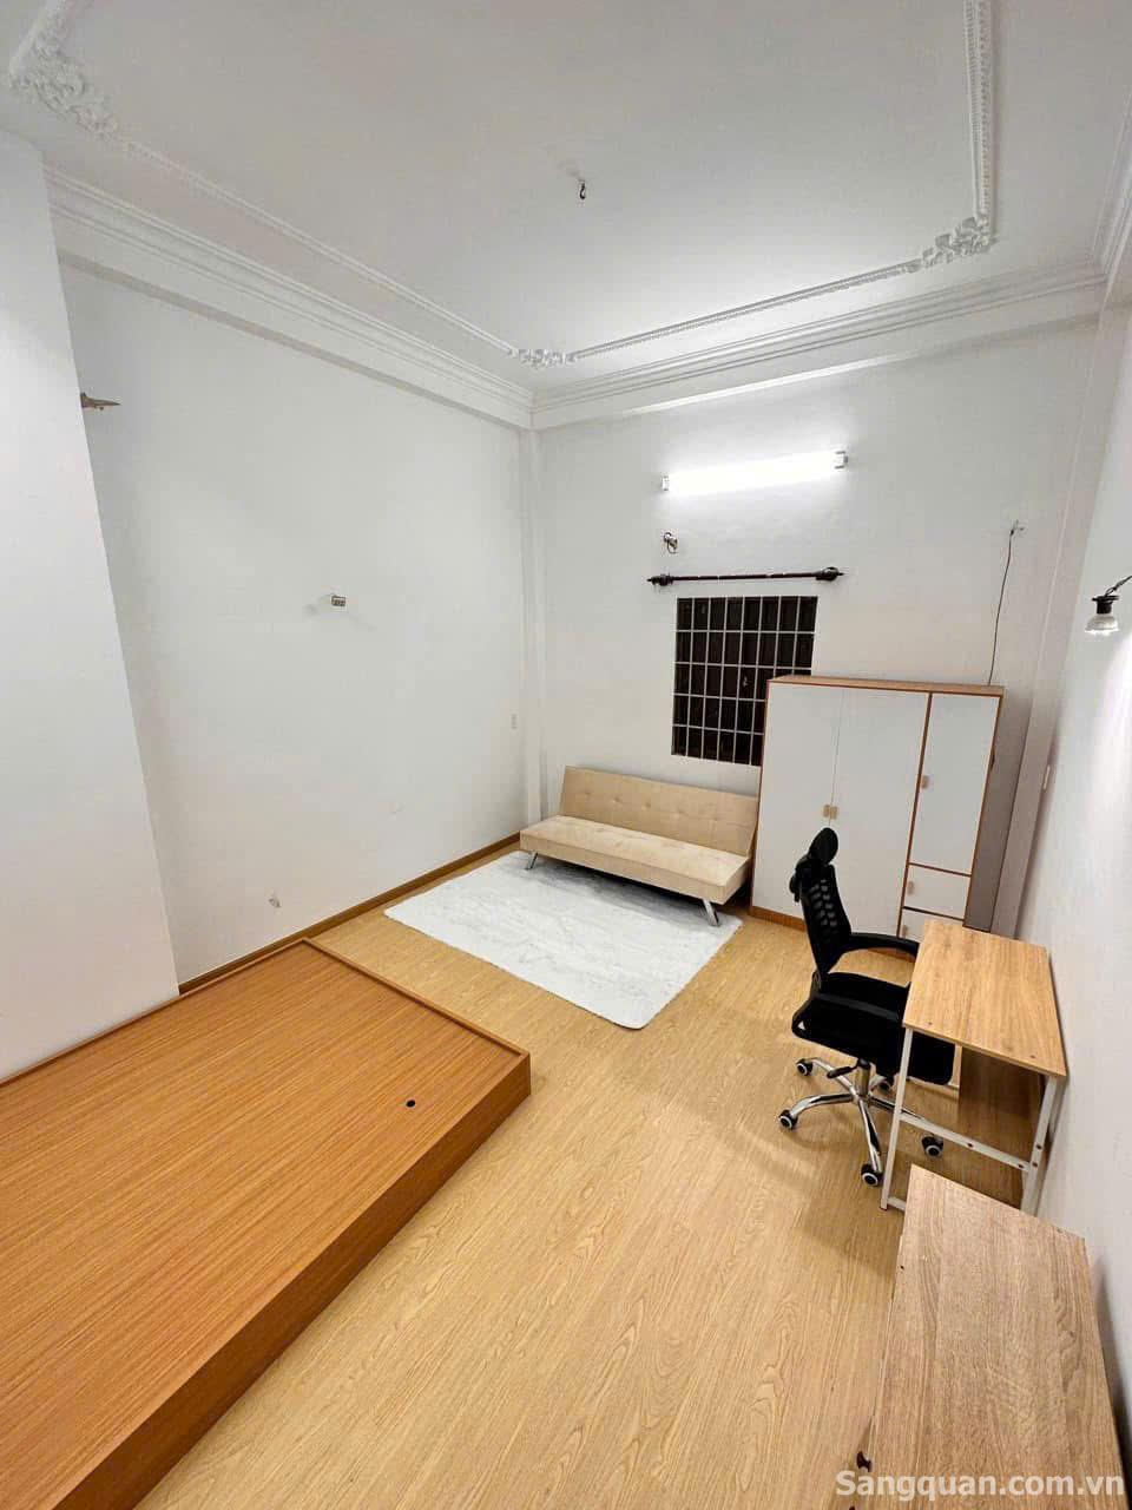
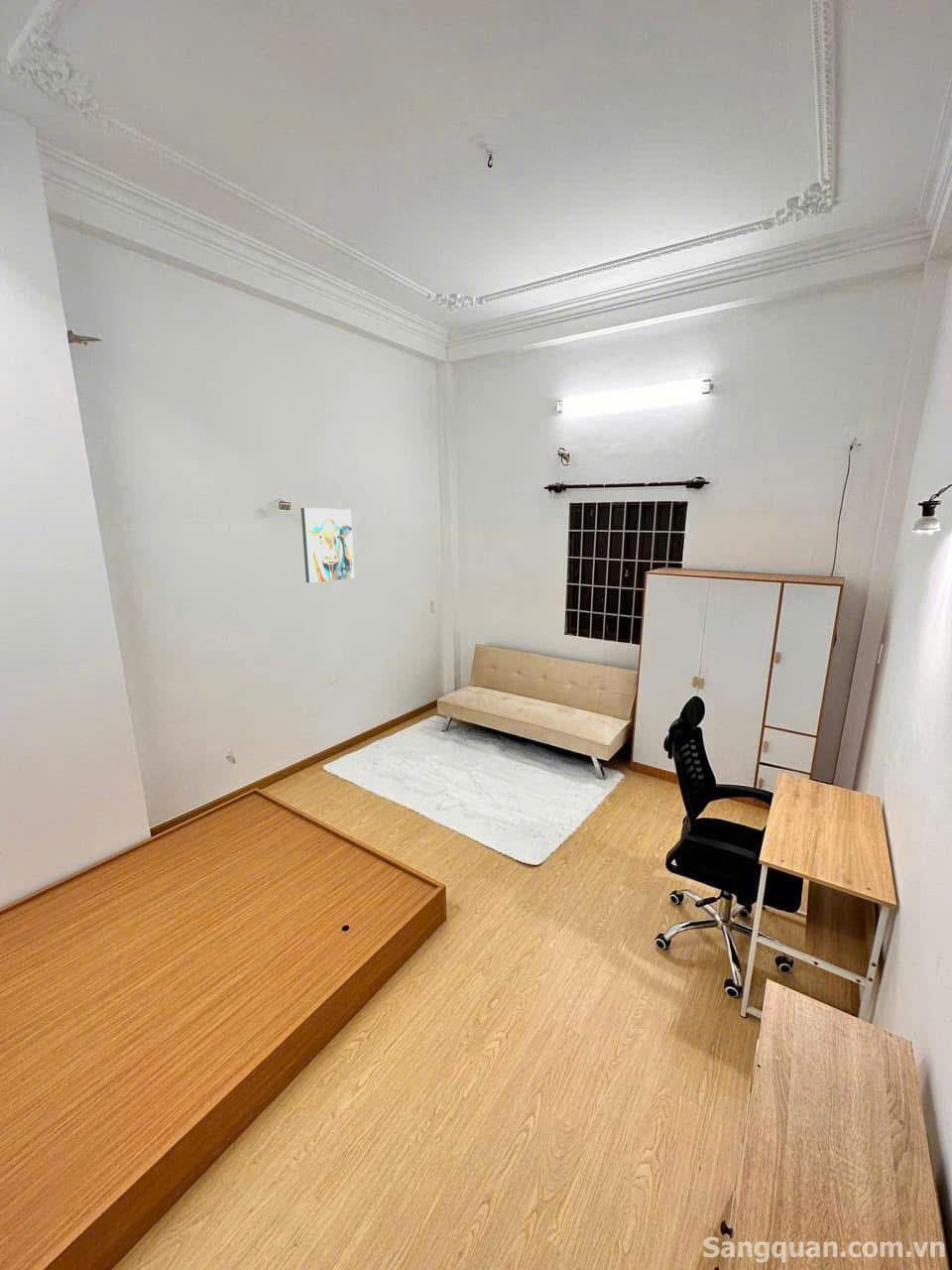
+ wall art (328, 545)
